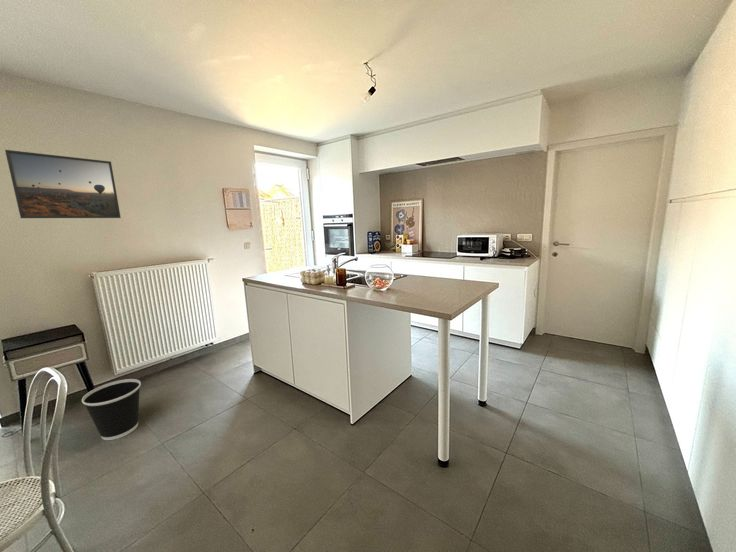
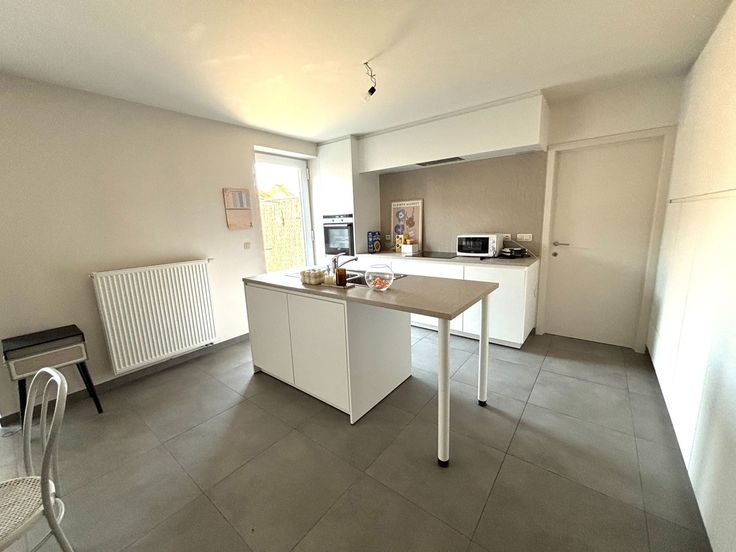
- wastebasket (116, 410)
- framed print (69, 187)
